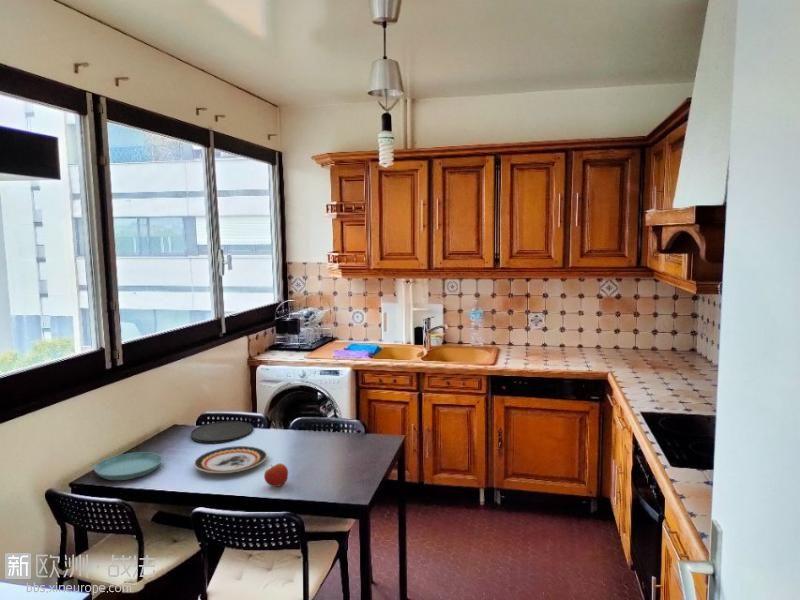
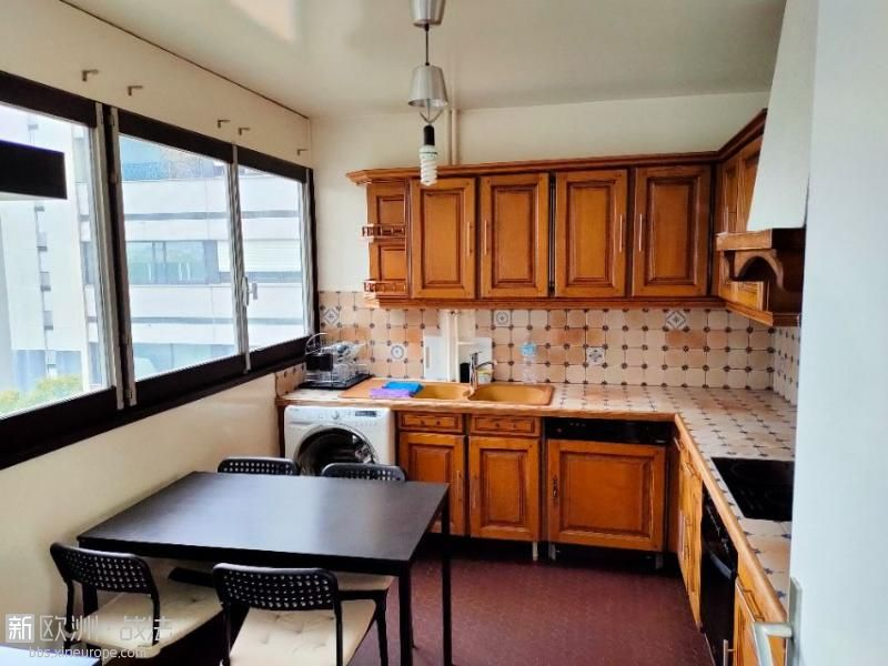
- plate (231, 461)
- saucer (129, 466)
- plate (222, 431)
- apple (276, 474)
